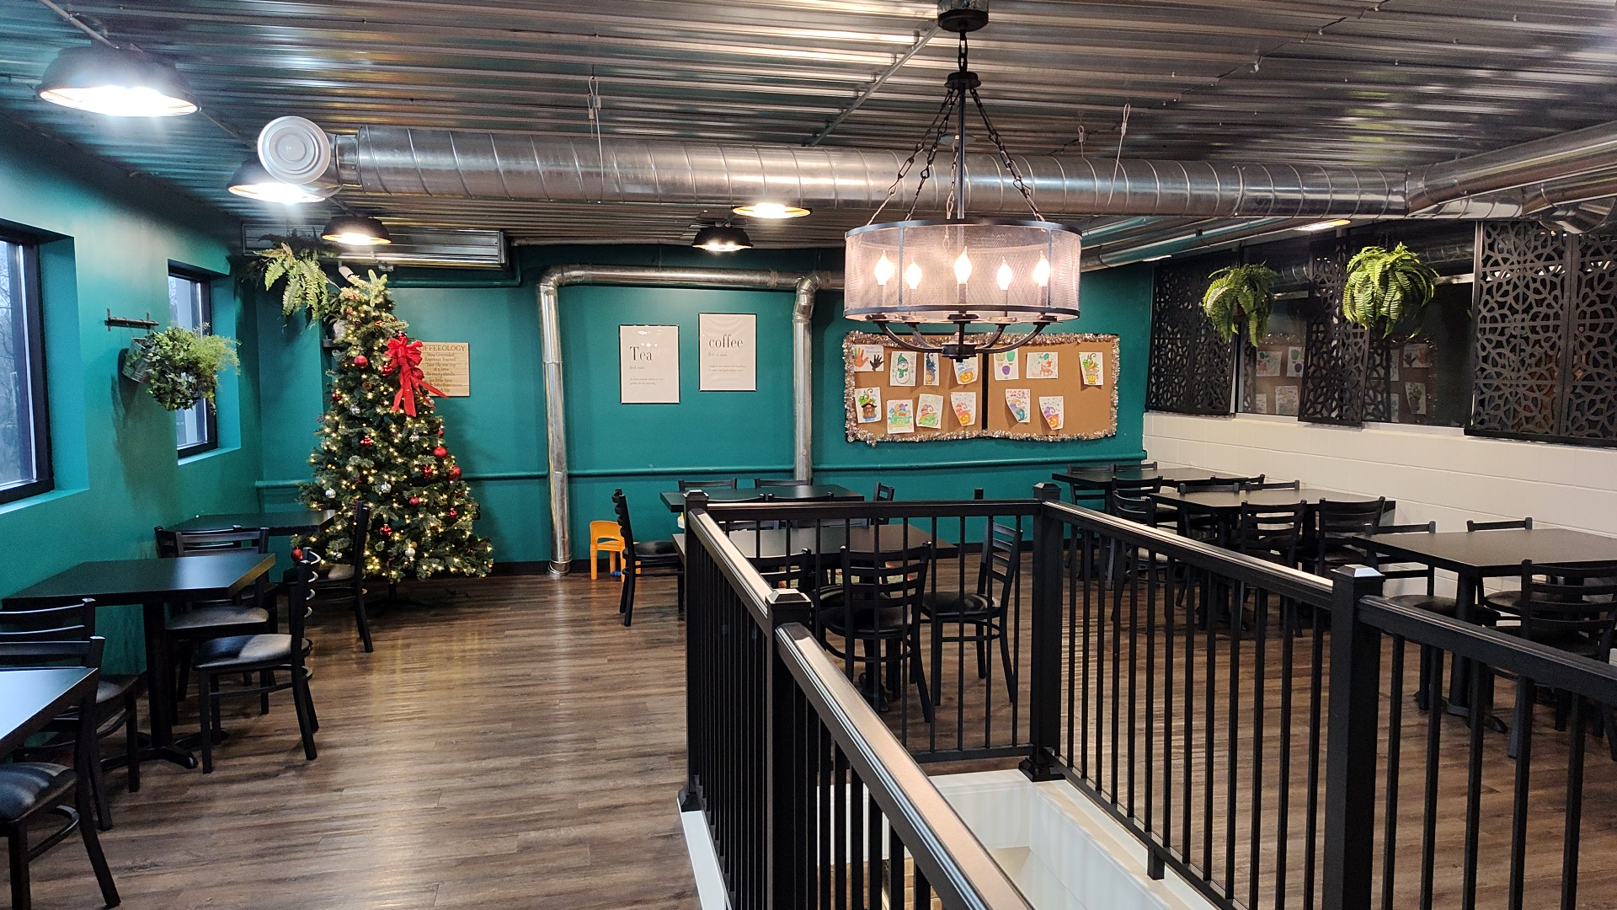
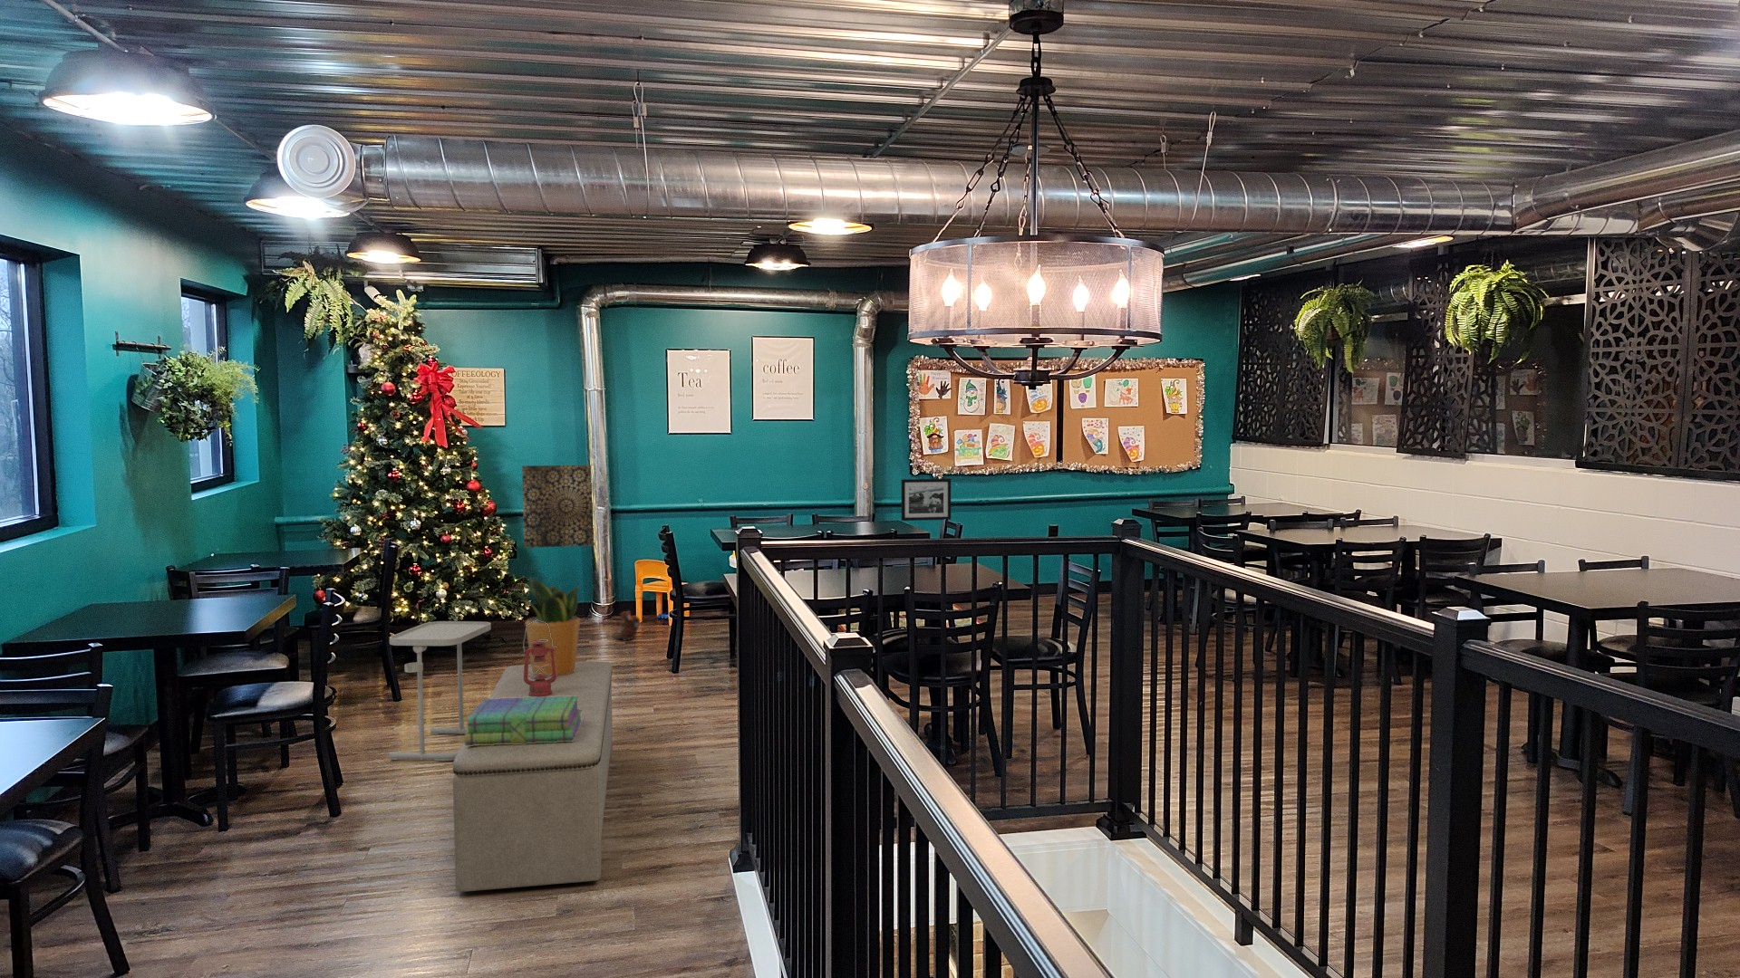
+ wall art (565, 505)
+ side table (422, 690)
+ picture frame (926, 499)
+ stack of books (525, 719)
+ plush toy (625, 625)
+ potted plant (547, 627)
+ bench (546, 755)
+ lantern (540, 657)
